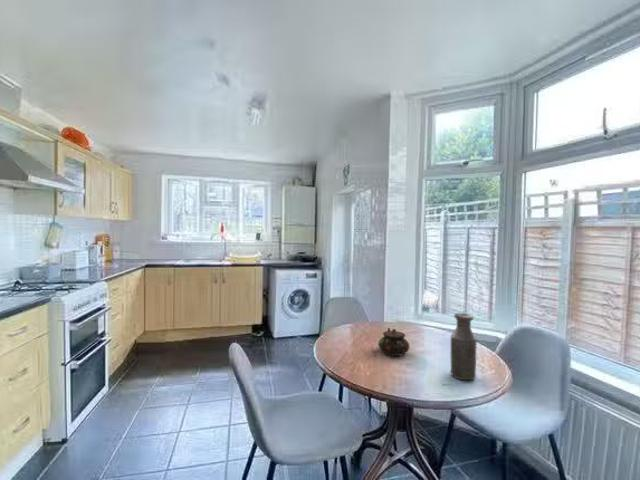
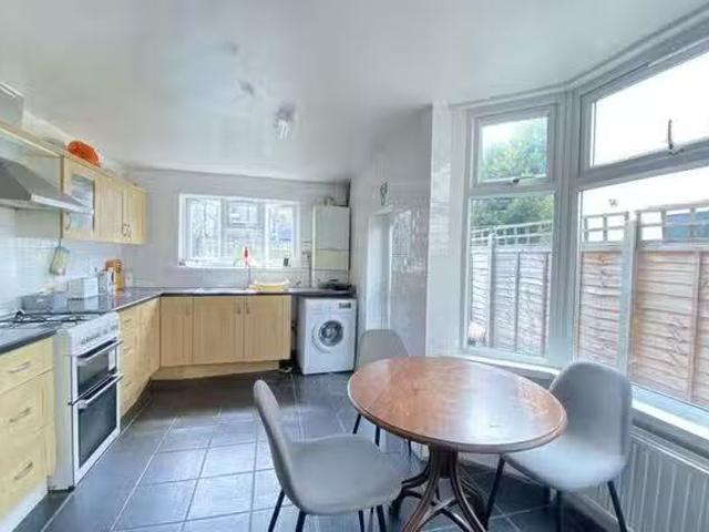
- teapot (393, 340)
- bottle (463, 345)
